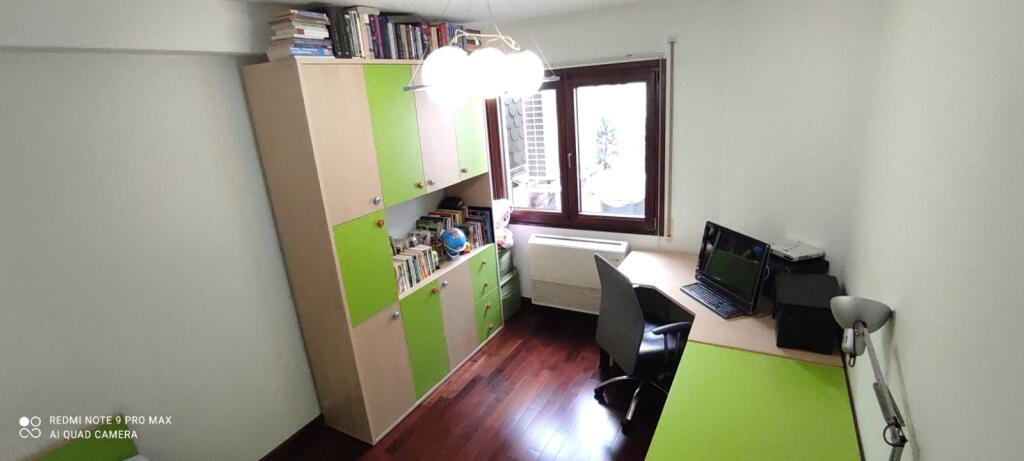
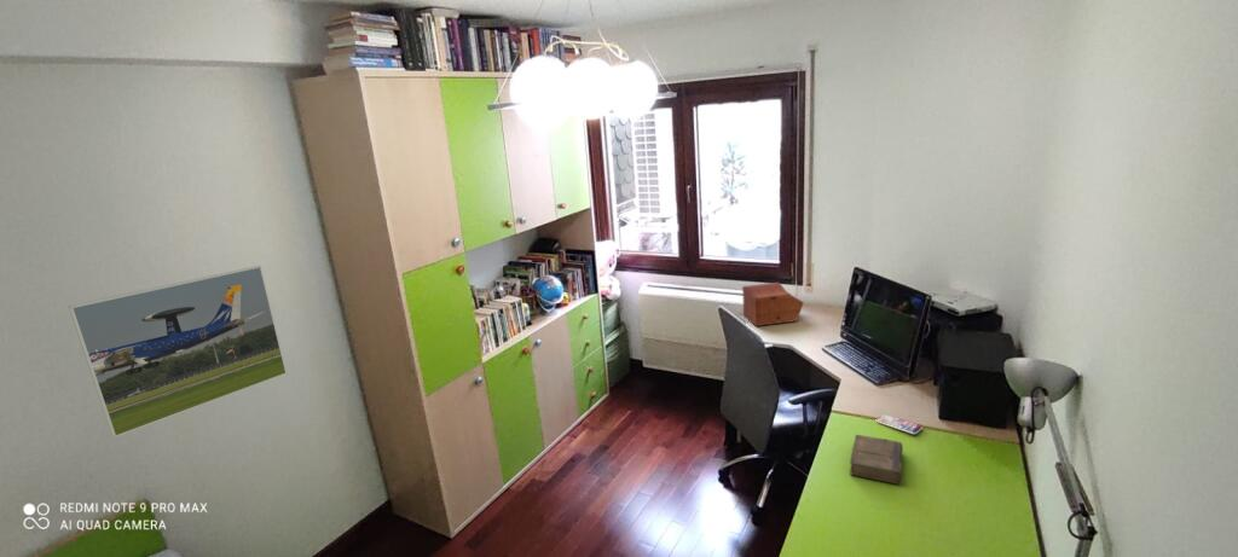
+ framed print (191, 343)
+ book (877, 453)
+ smartphone (898, 423)
+ sewing box (773, 302)
